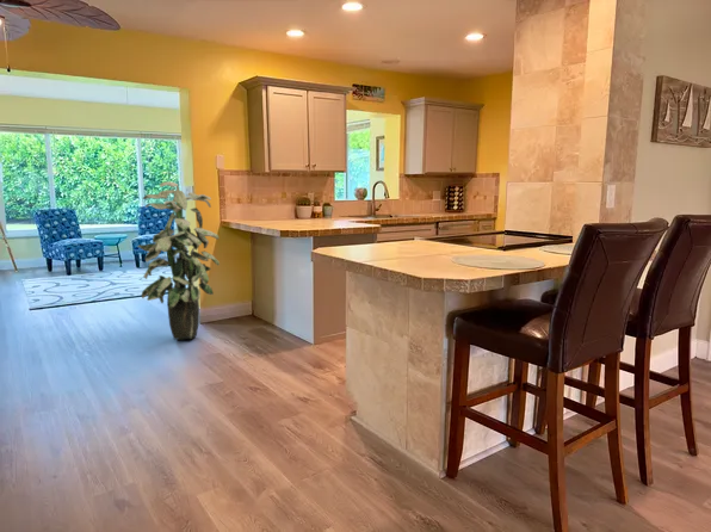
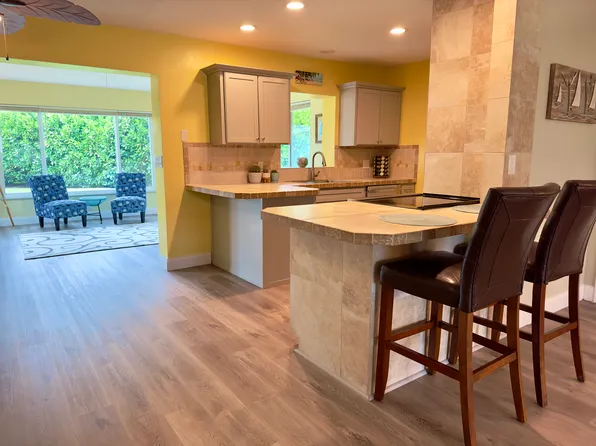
- indoor plant (178, 261)
